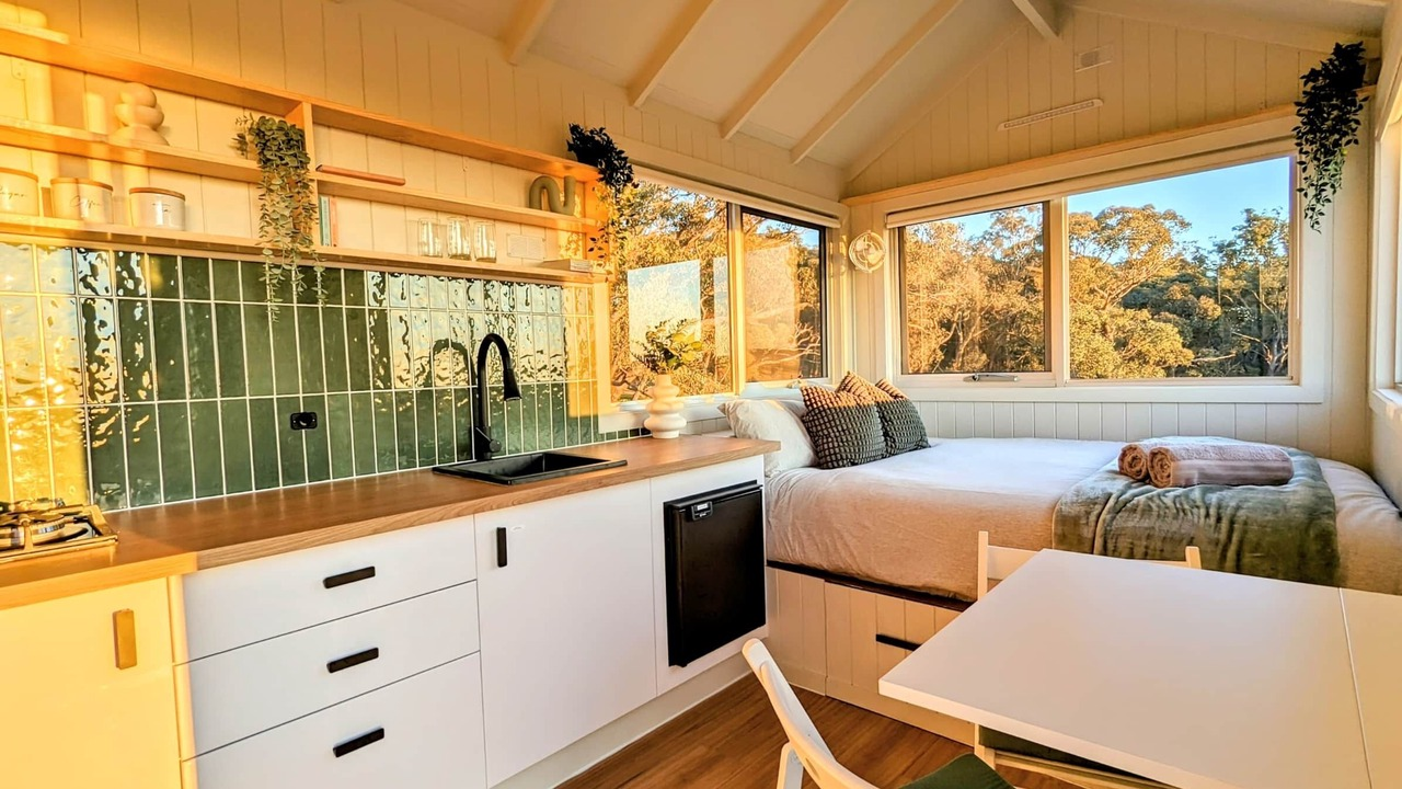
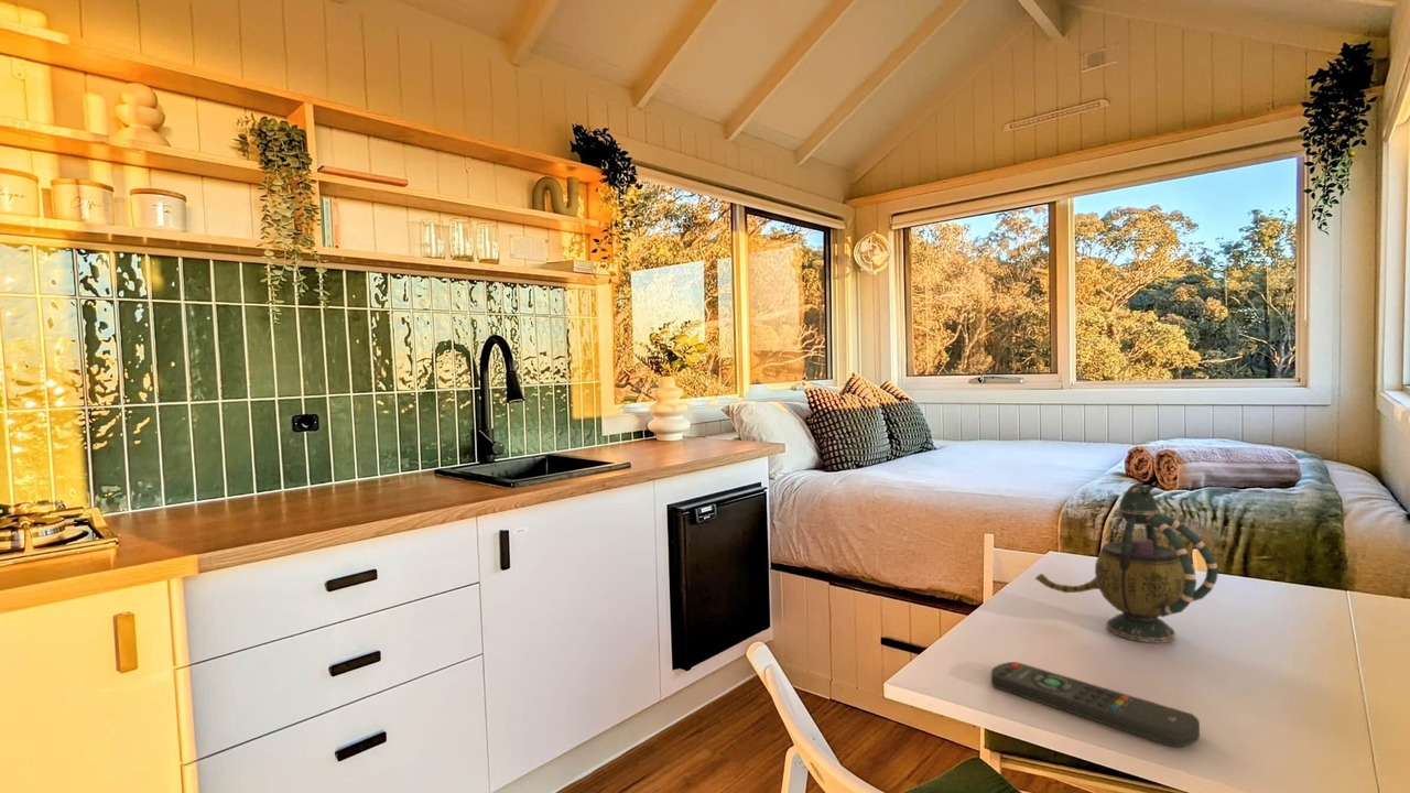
+ remote control (1086, 698)
+ teapot (1114, 552)
